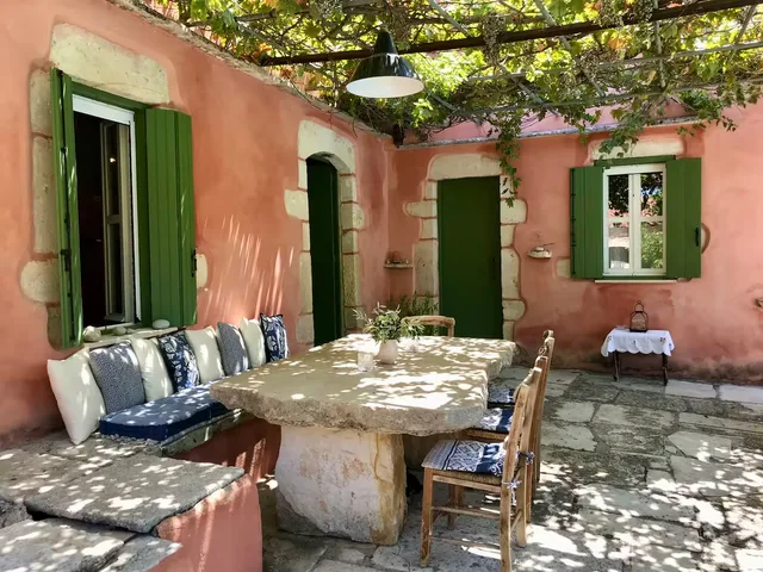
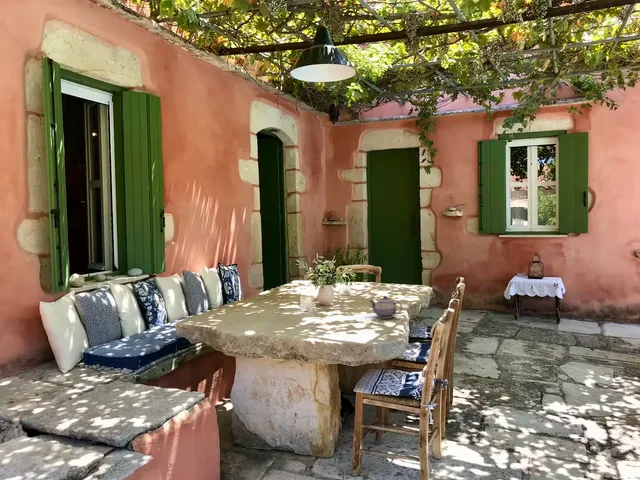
+ teapot (385, 306)
